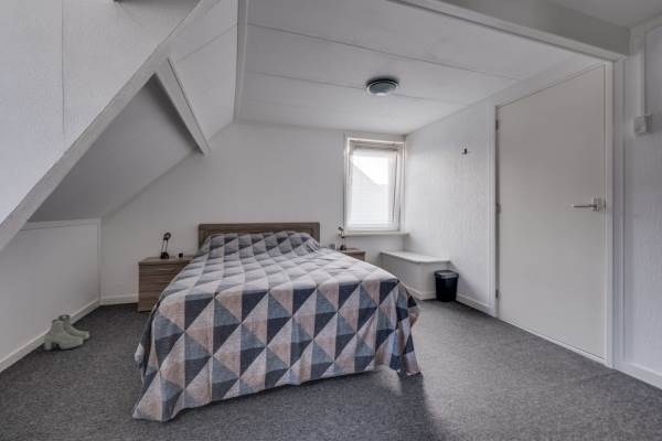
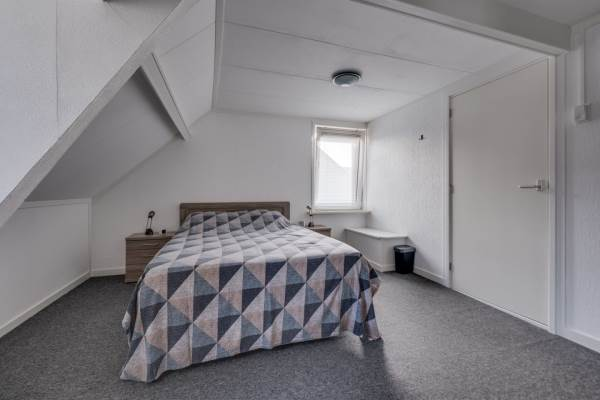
- boots (67, 330)
